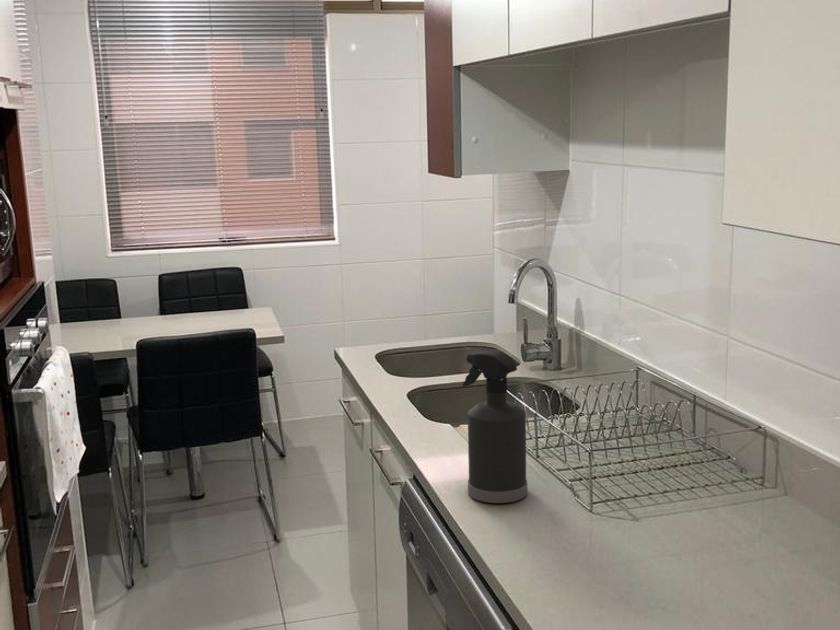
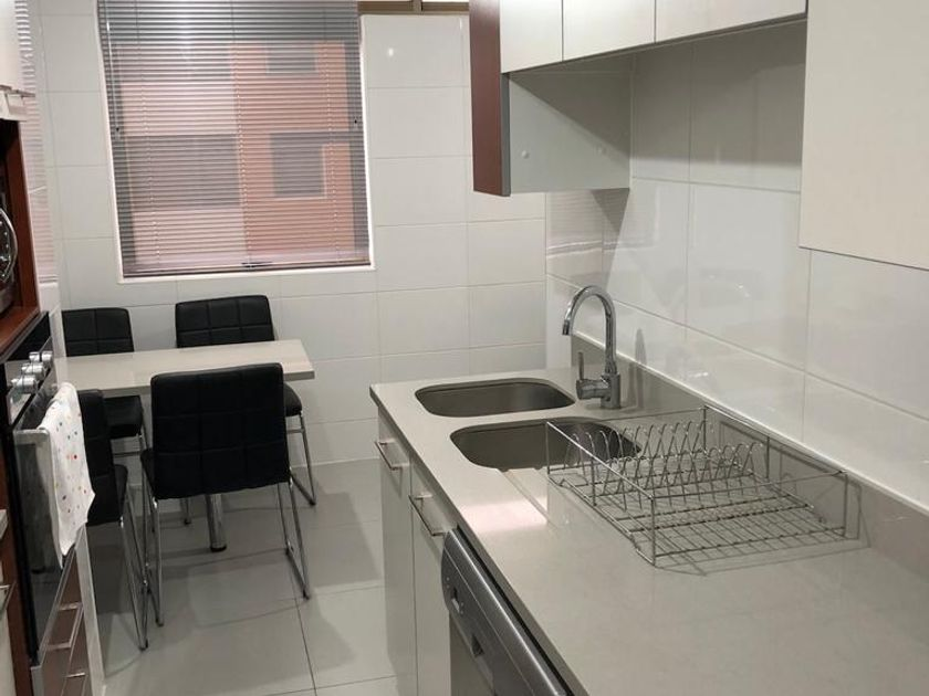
- spray bottle (495, 423)
